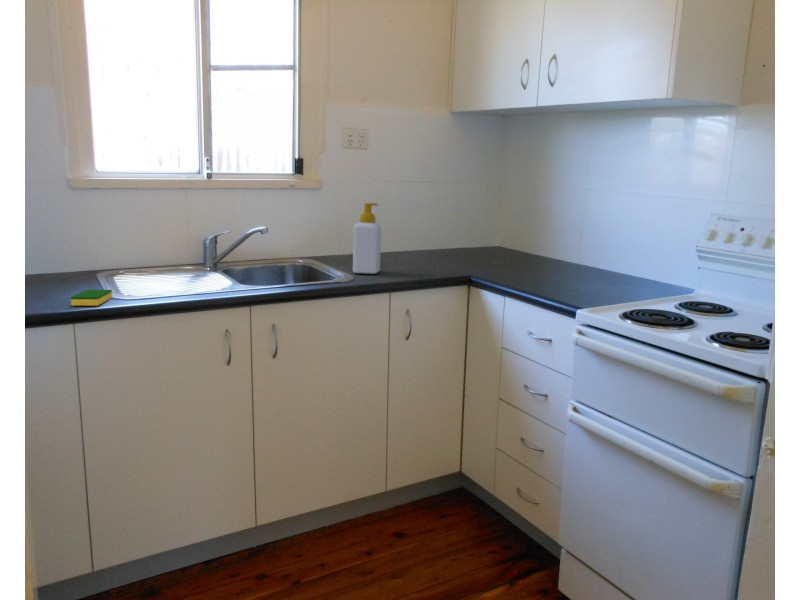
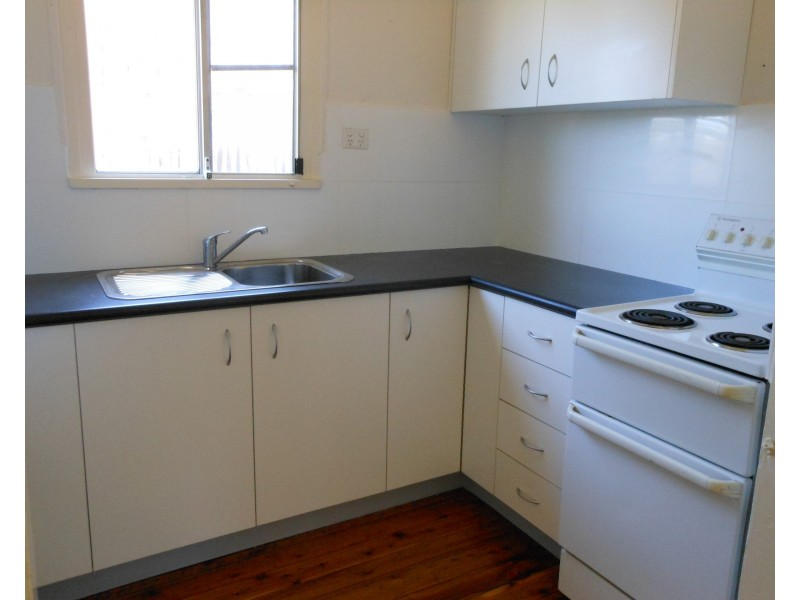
- dish sponge (92, 297)
- soap bottle (367, 238)
